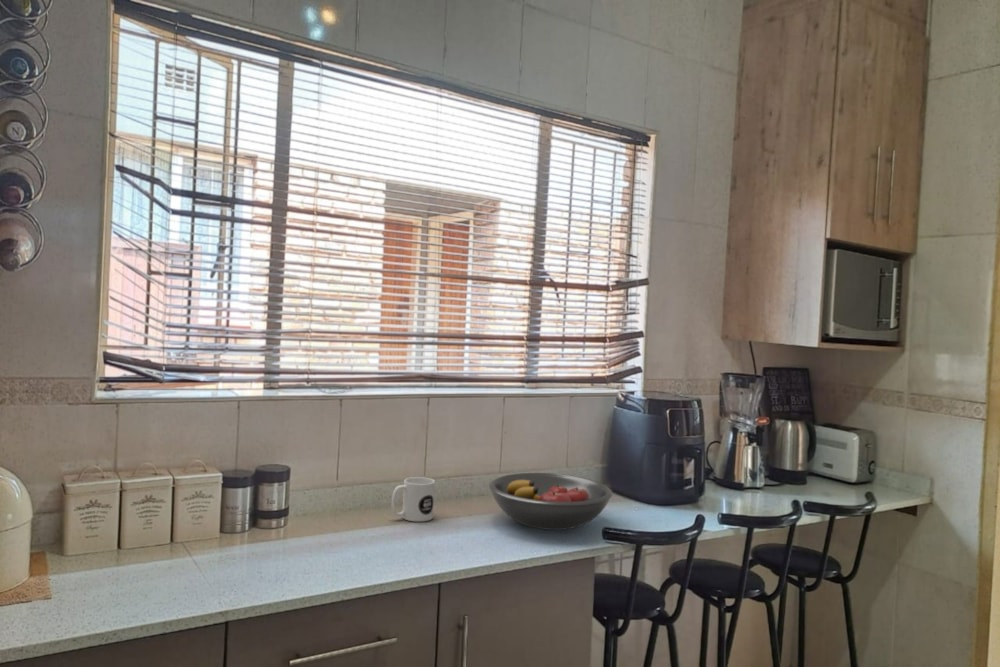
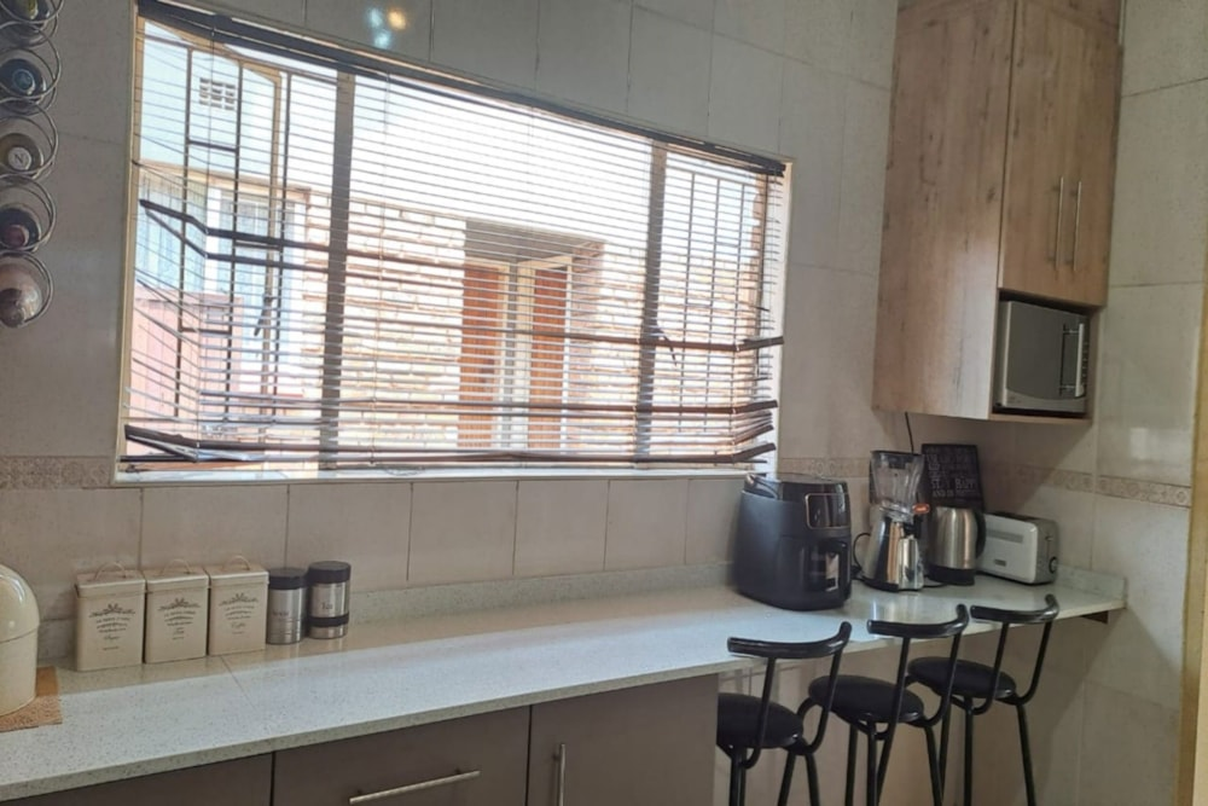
- fruit bowl (549, 499)
- mug (412, 499)
